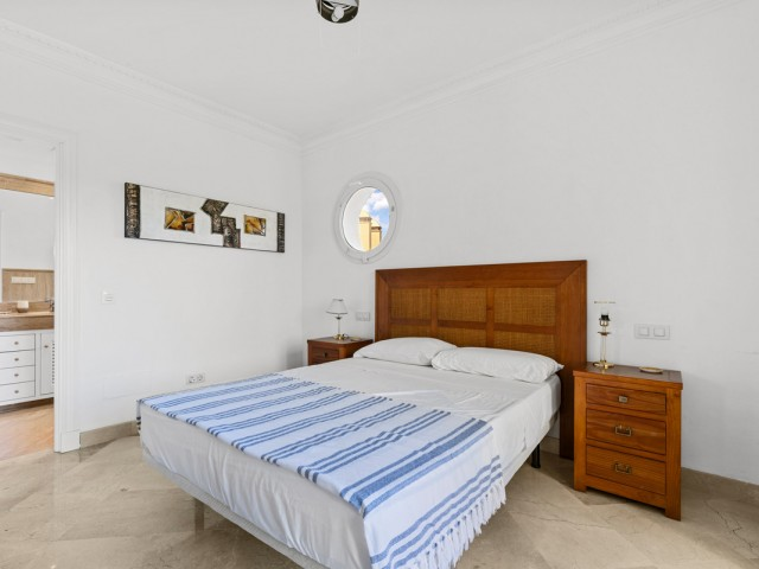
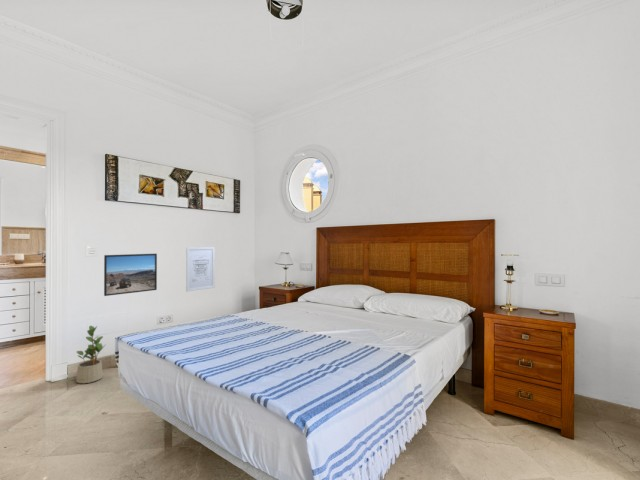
+ wall art (200, 268)
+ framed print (131, 273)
+ potted plant (91, 351)
